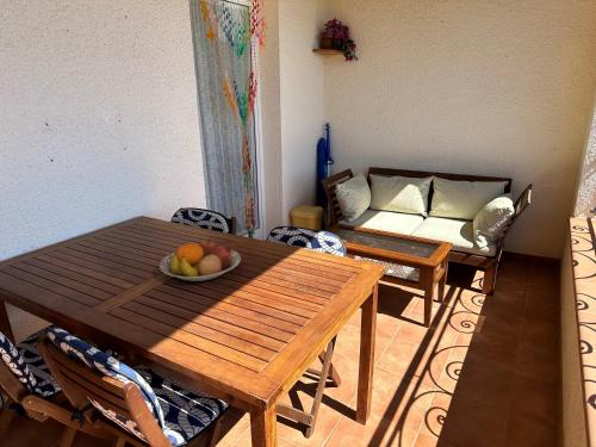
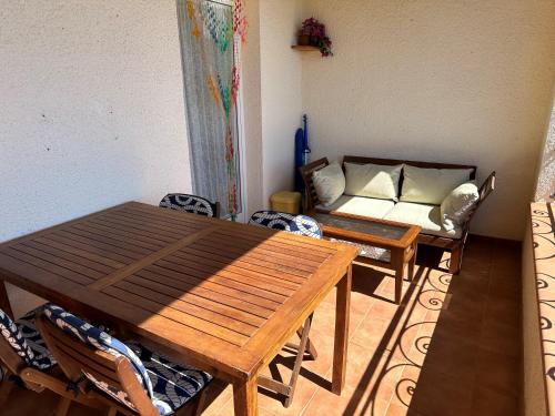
- fruit bowl (200, 256)
